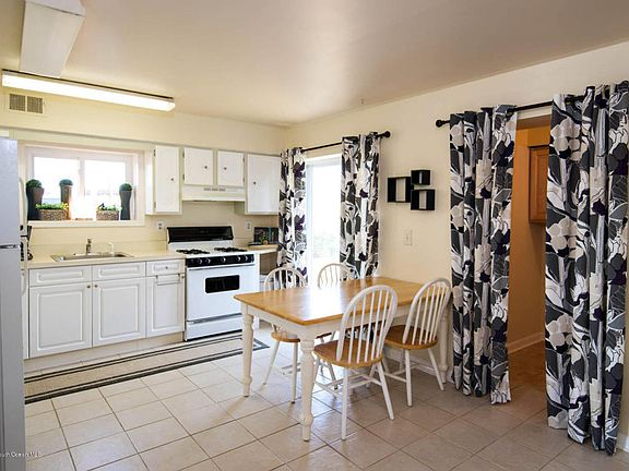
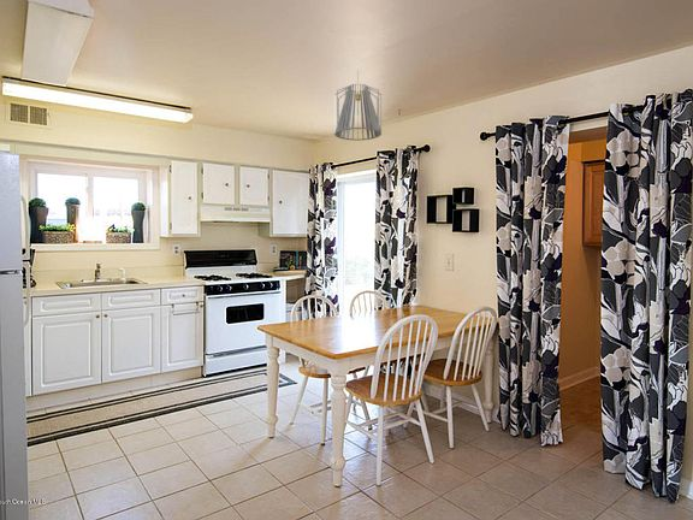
+ pendant light (357, 102)
